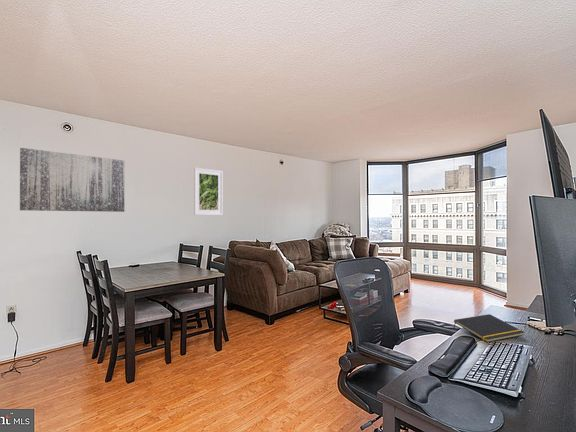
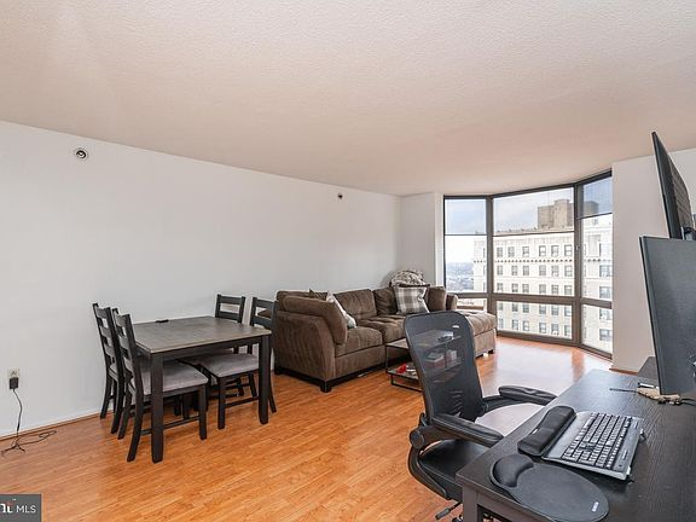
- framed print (208, 192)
- wall art (77, 183)
- notepad (488, 327)
